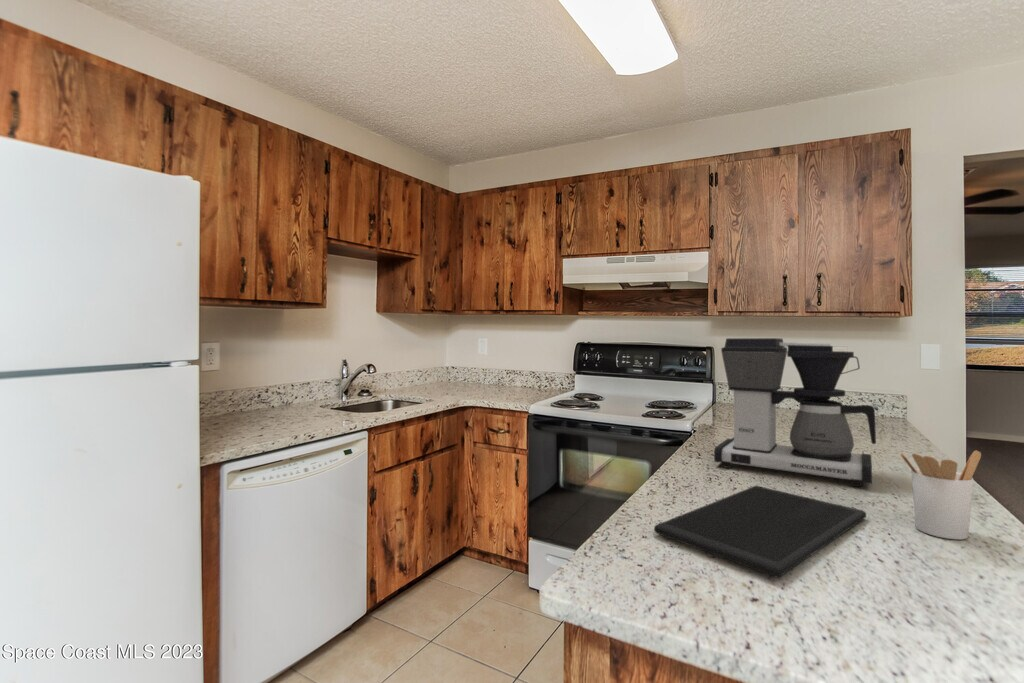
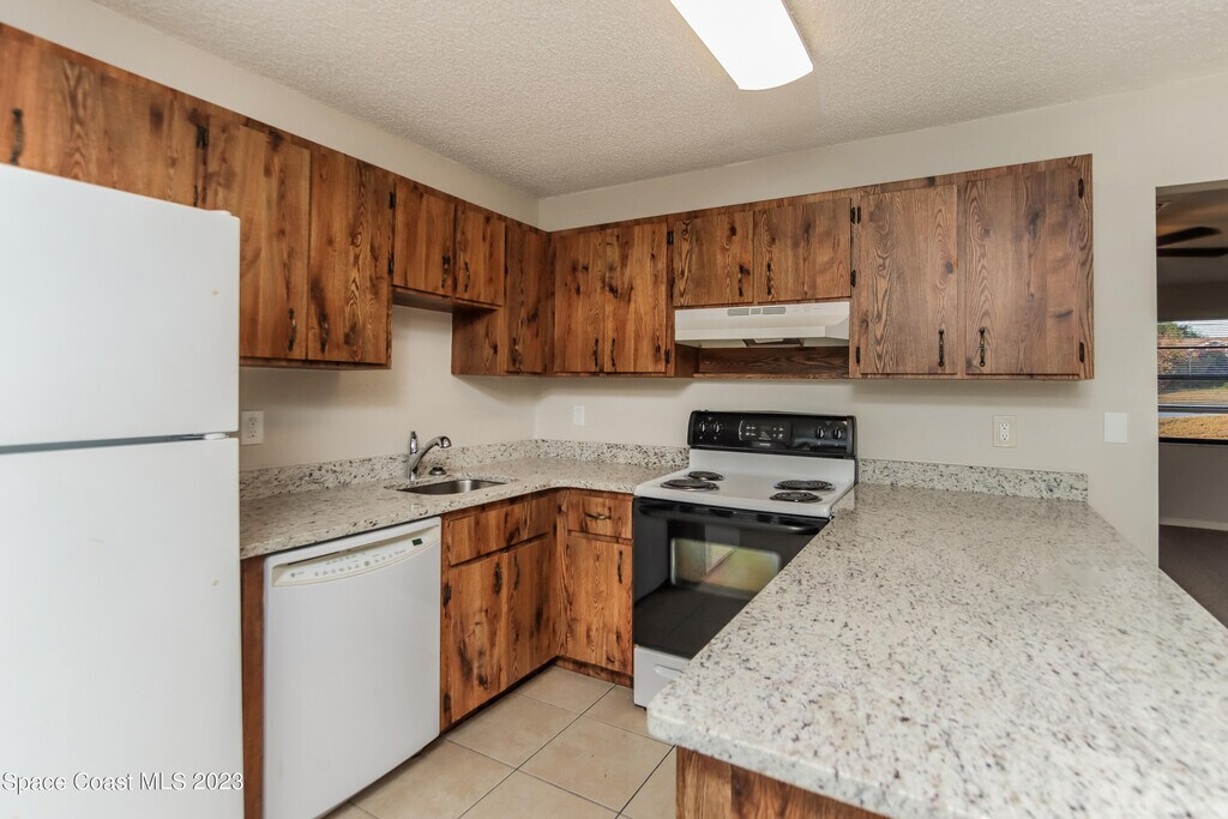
- utensil holder (939, 491)
- cutting board (763, 521)
- coffee maker (795, 400)
